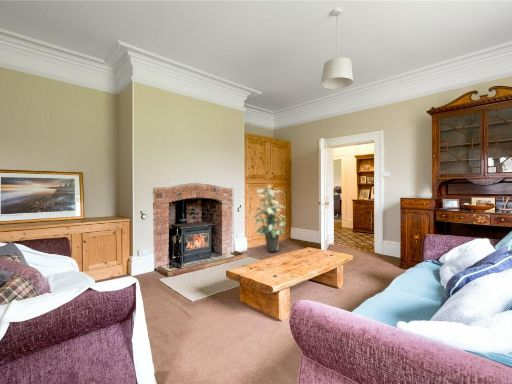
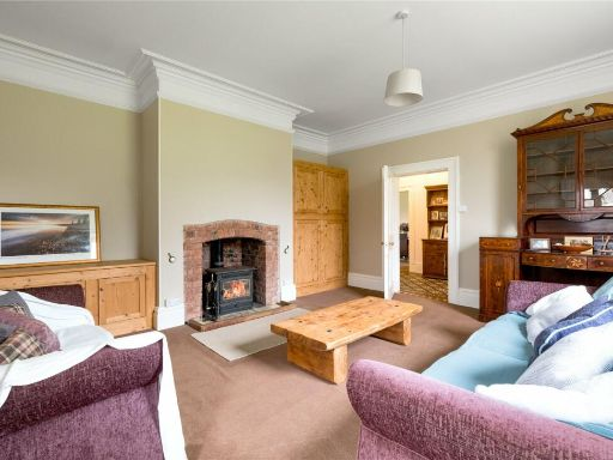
- indoor plant (269, 218)
